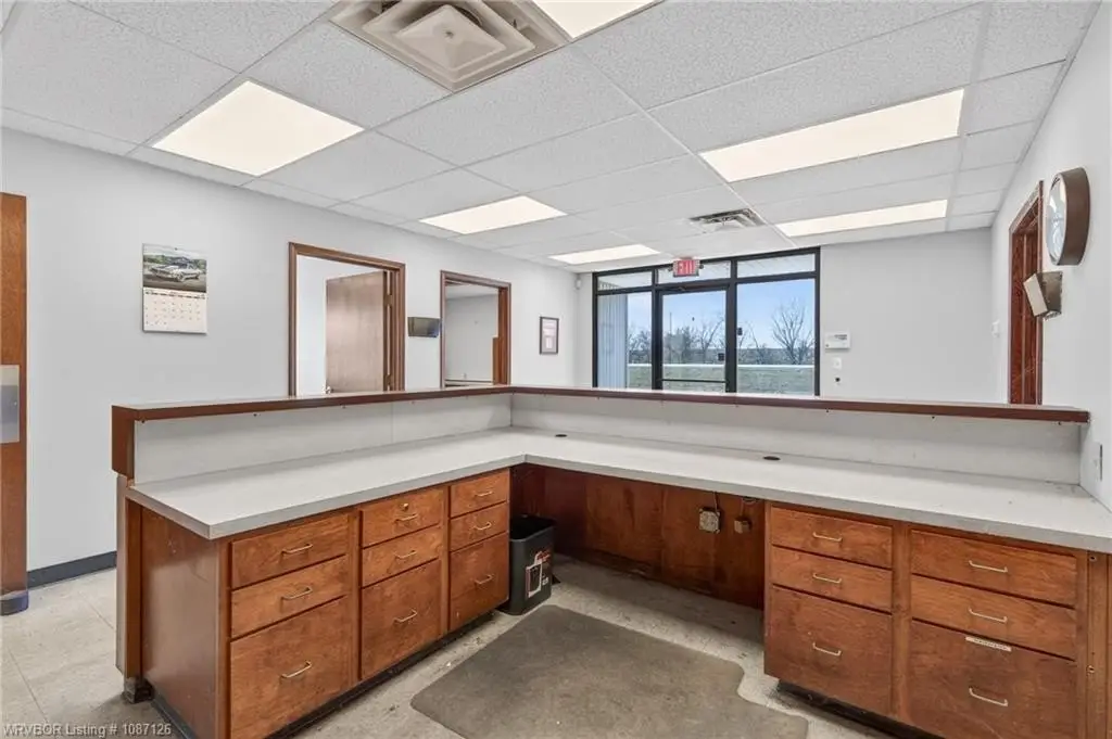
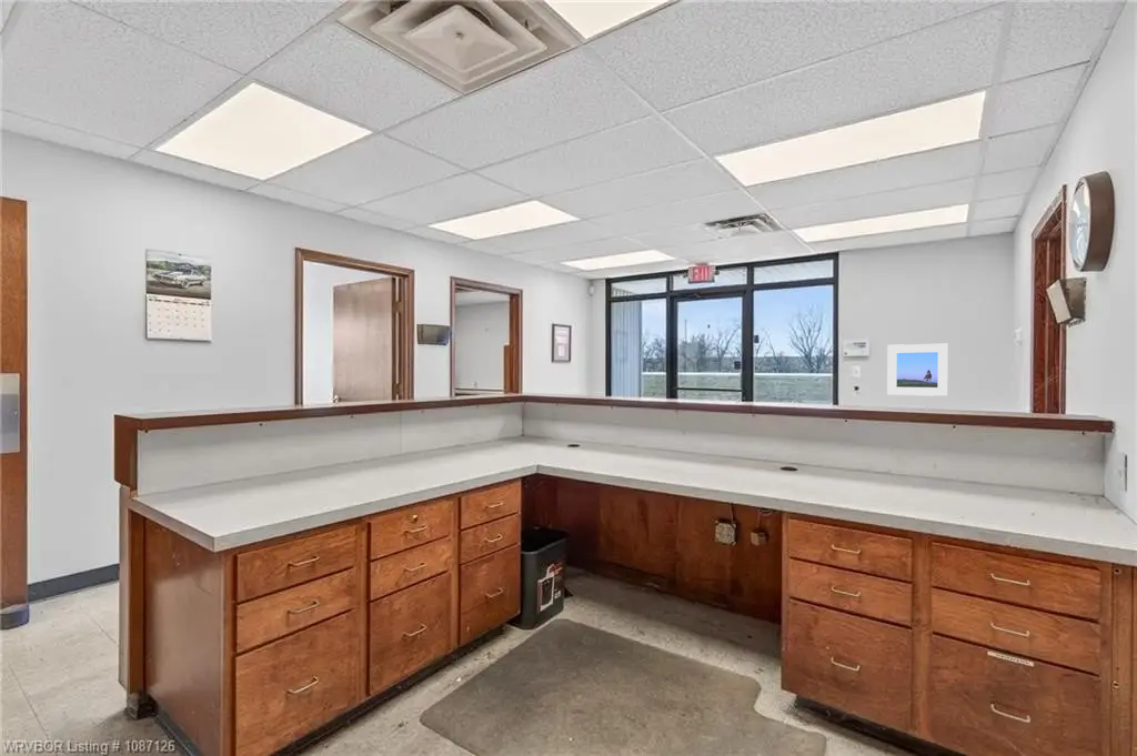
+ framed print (916, 370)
